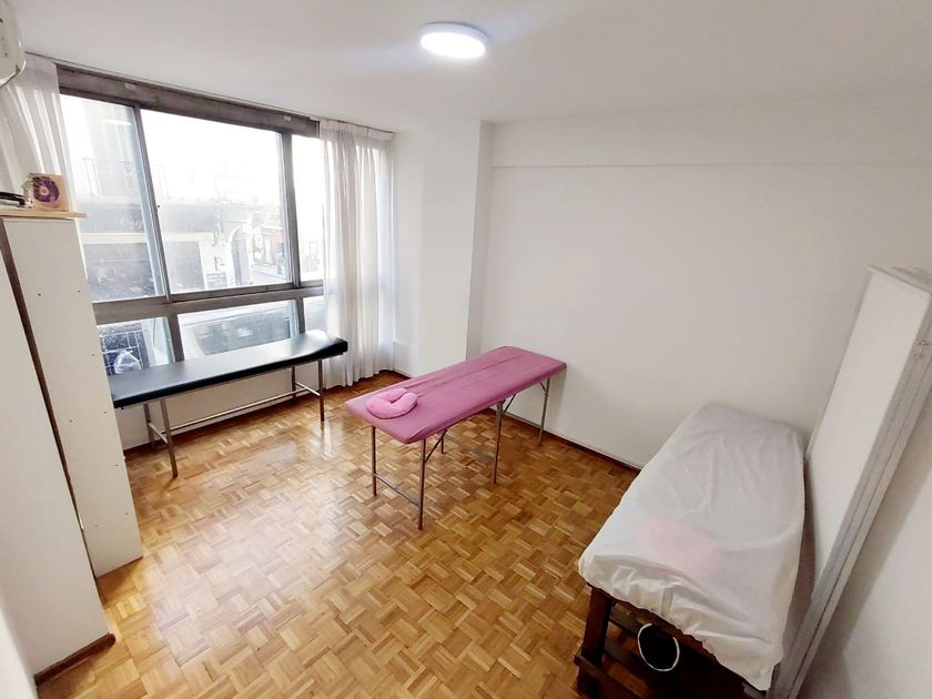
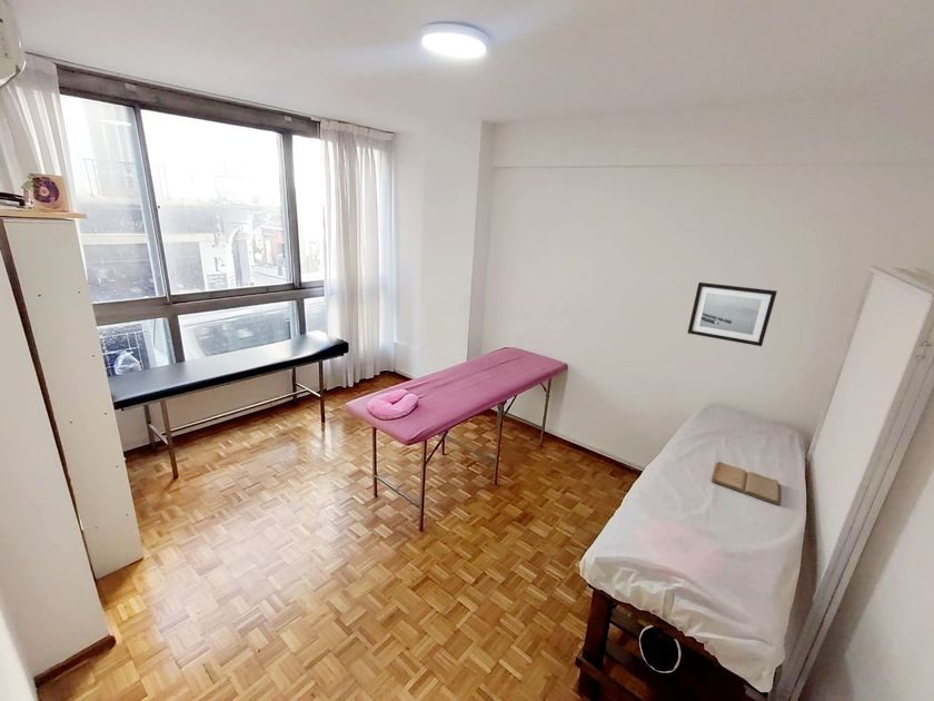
+ wall art (729, 313)
+ book (745, 481)
